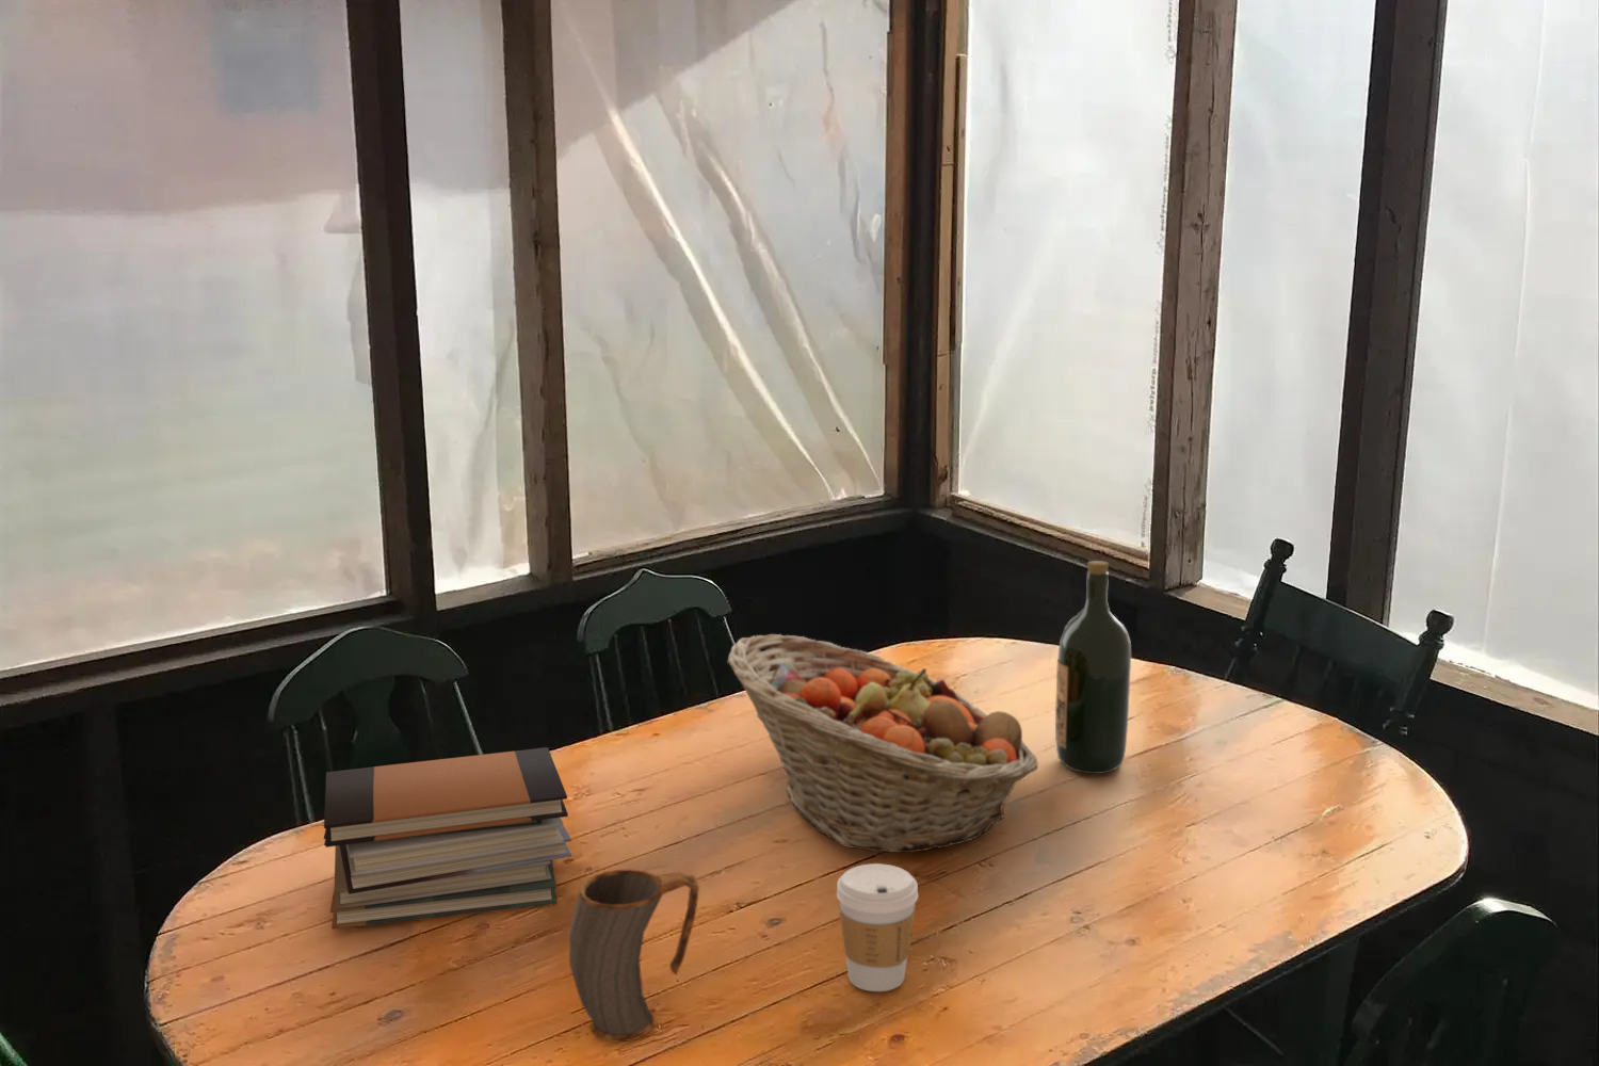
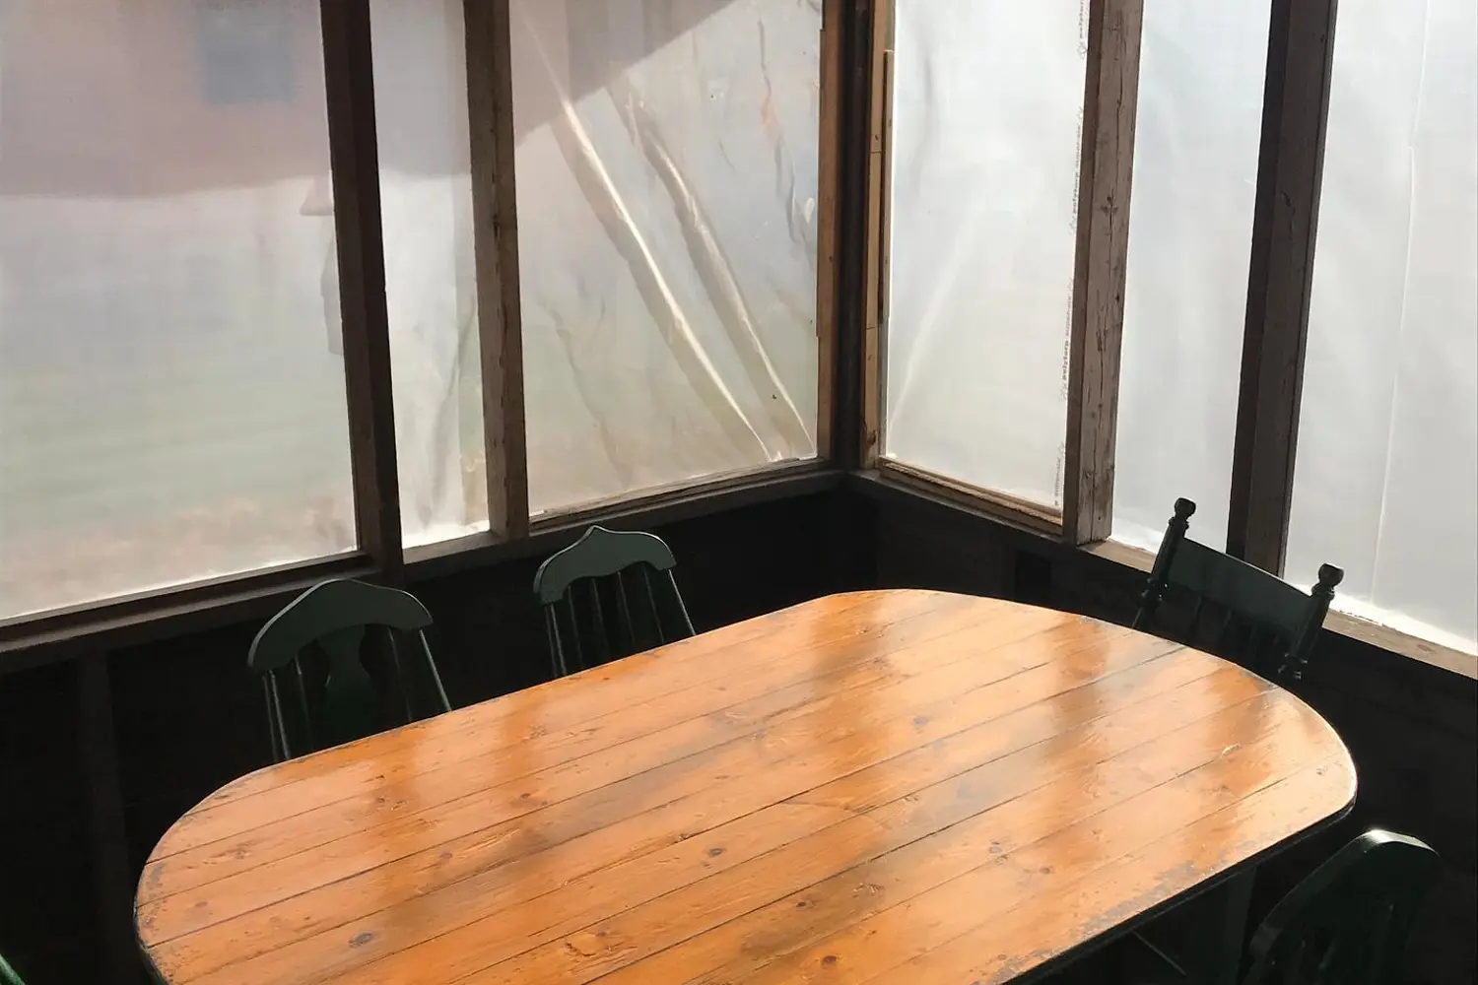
- coffee cup (877, 926)
- fruit basket (877, 728)
- book stack (447, 835)
- mug (635, 952)
- wine bottle (1093, 664)
